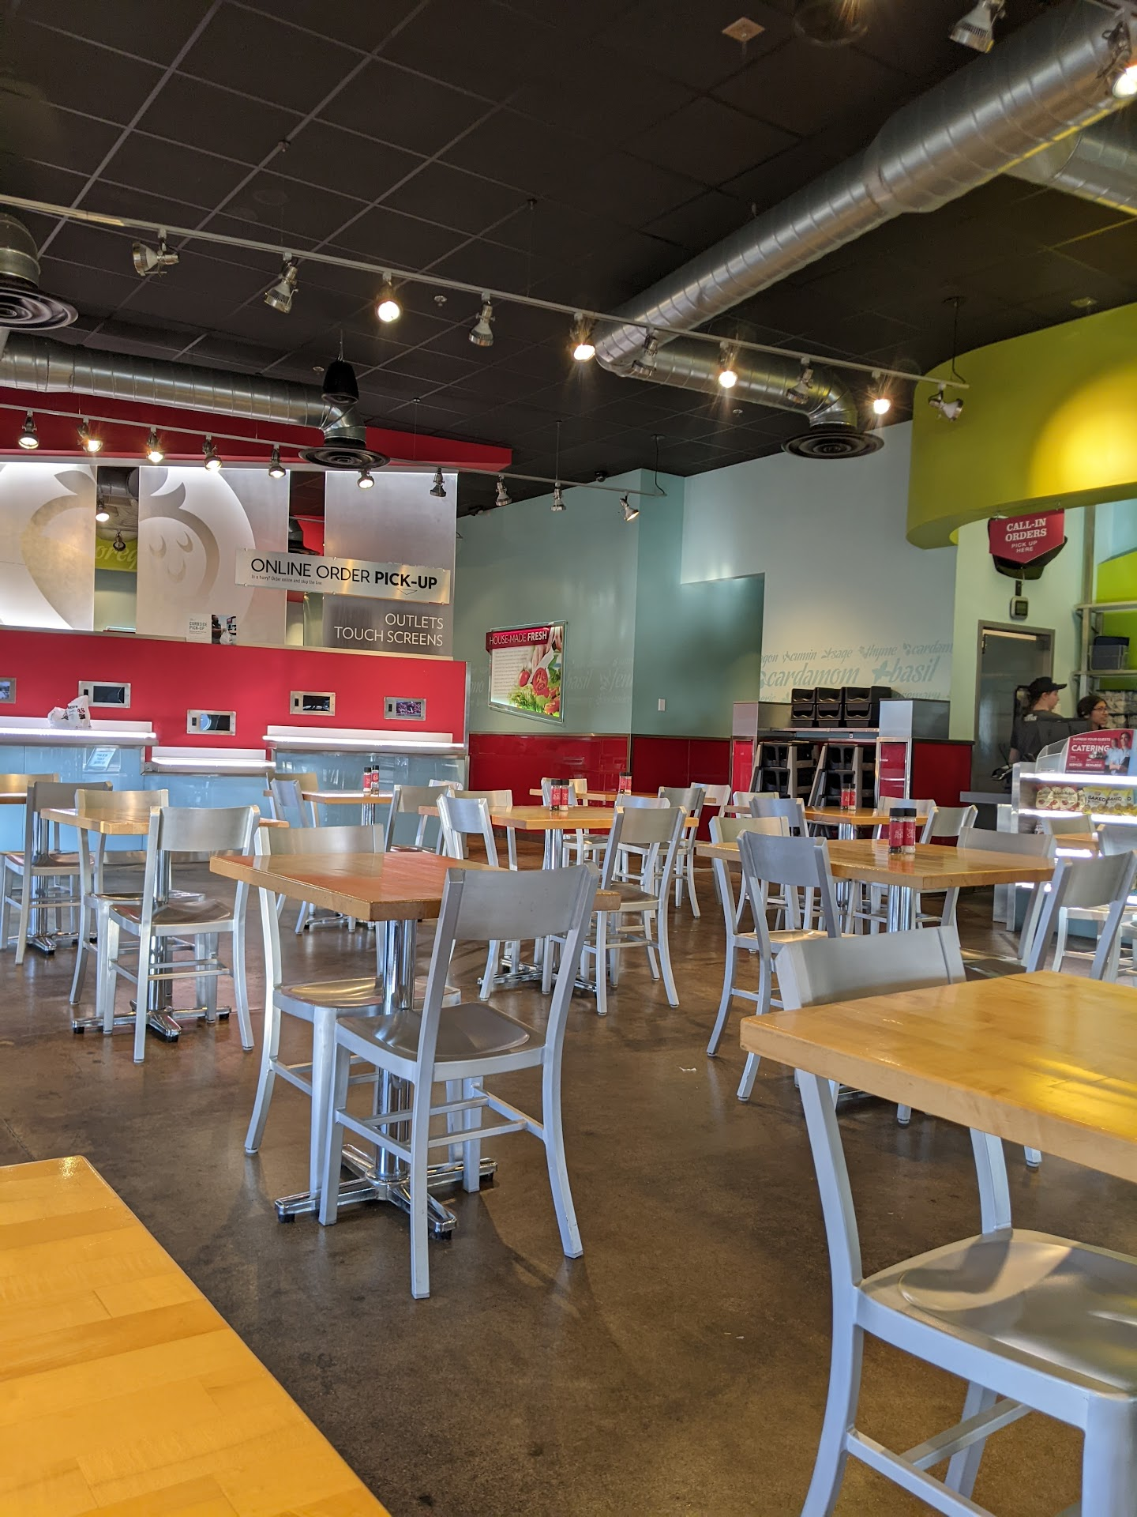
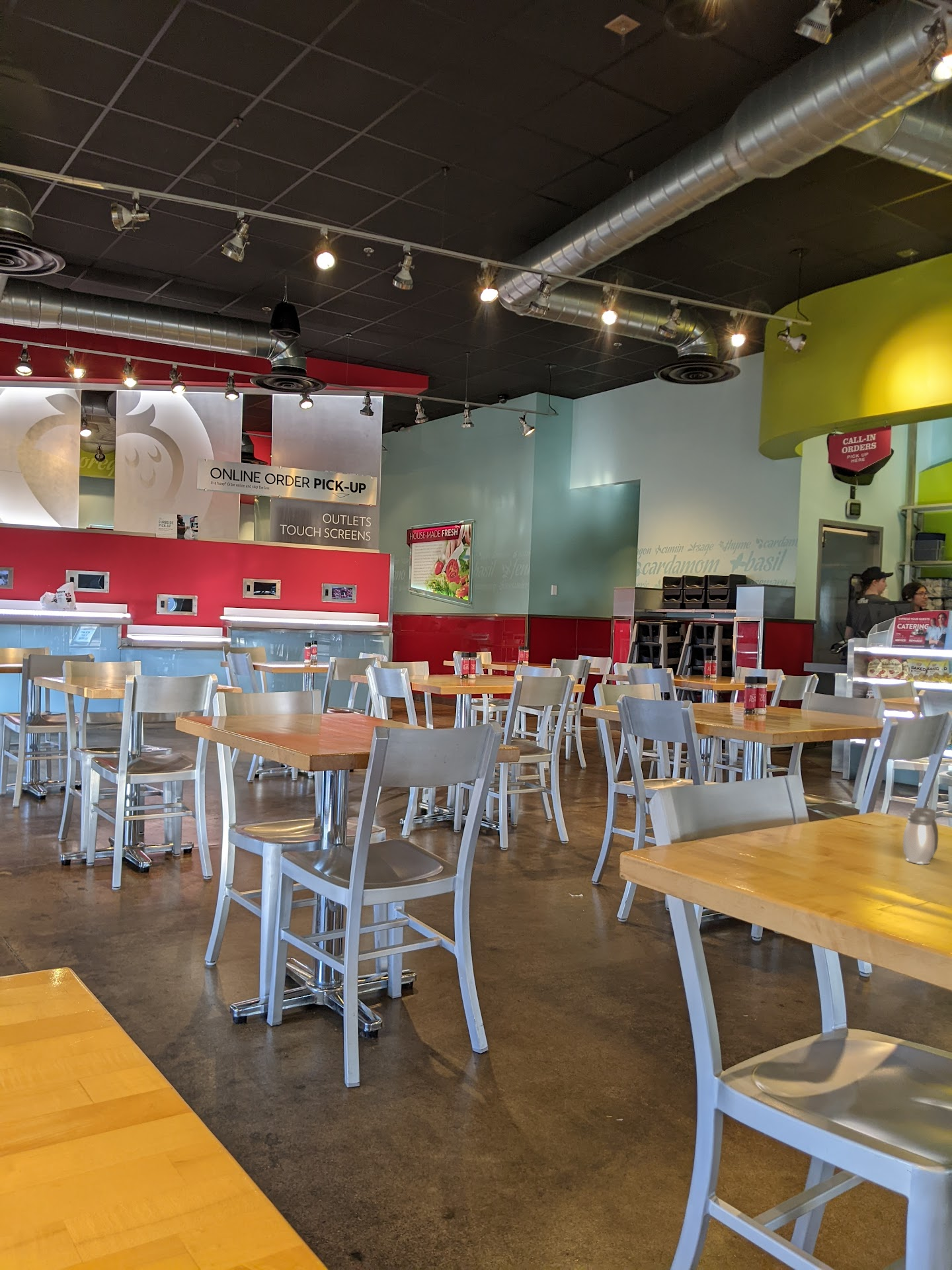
+ salt and pepper shaker (921, 834)
